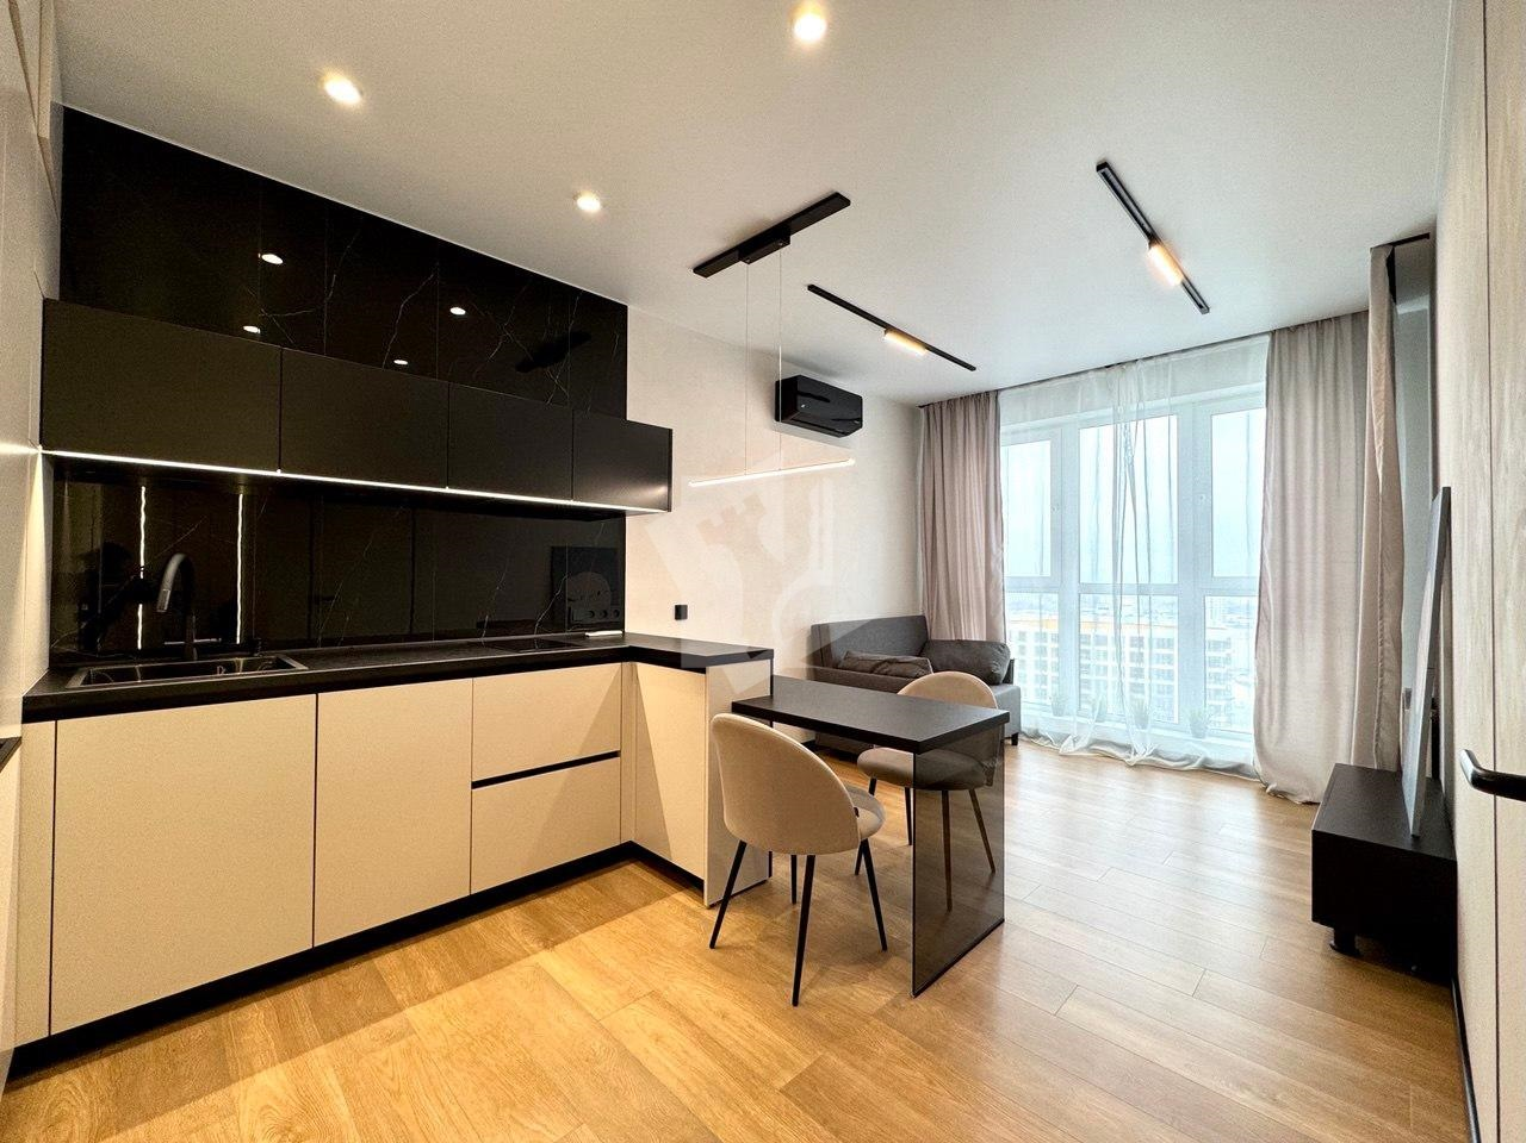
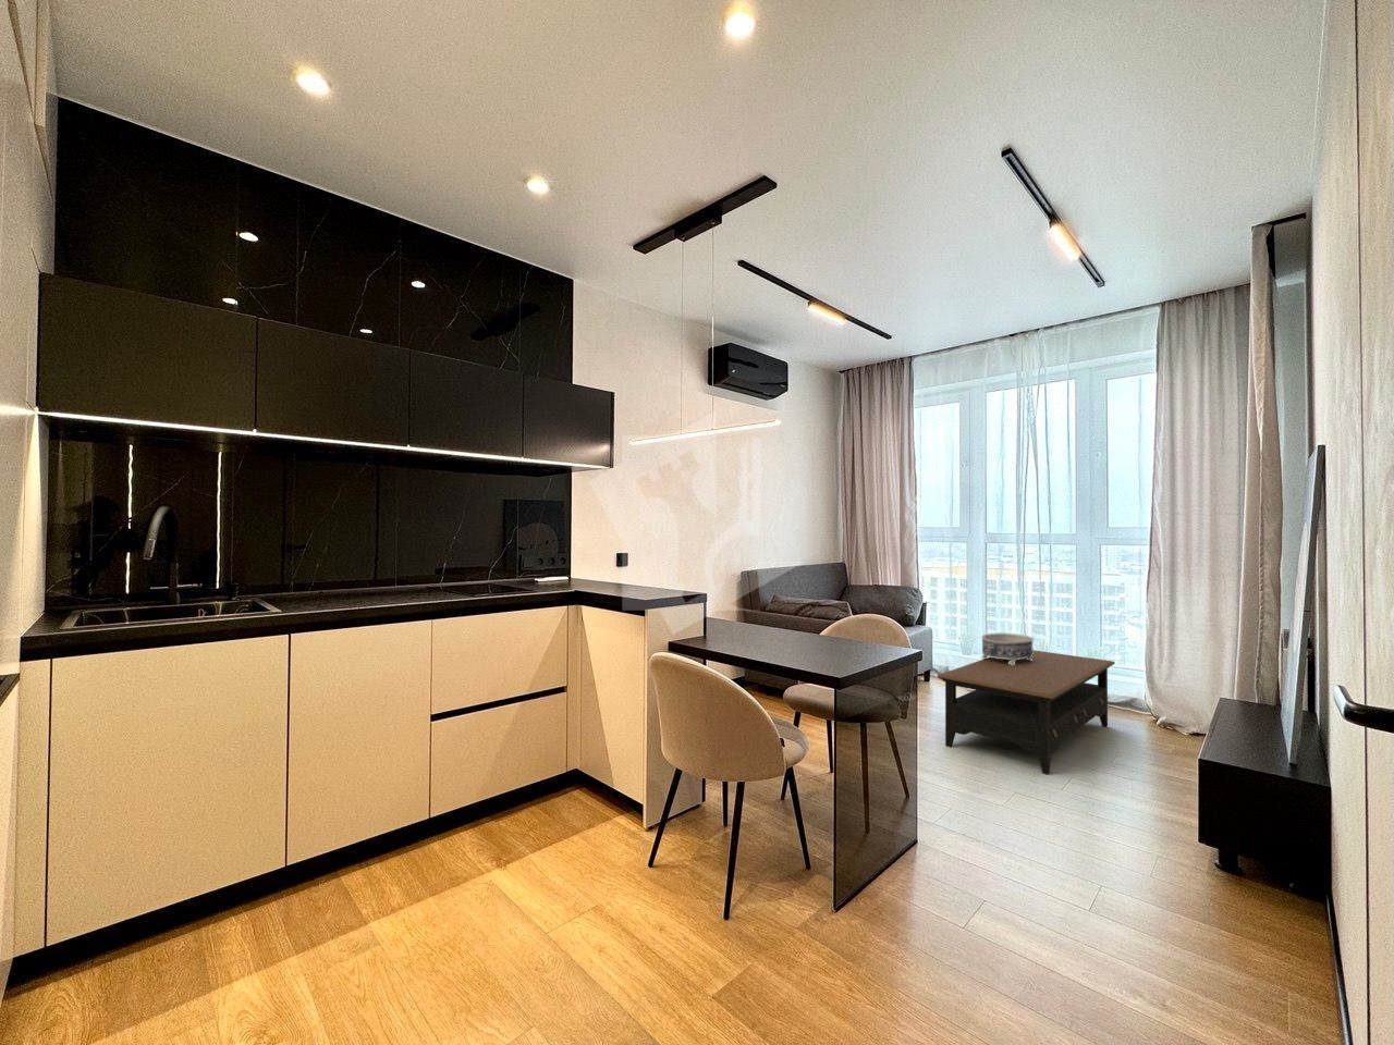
+ decorative bowl (1008, 648)
+ coffee table (1031, 701)
